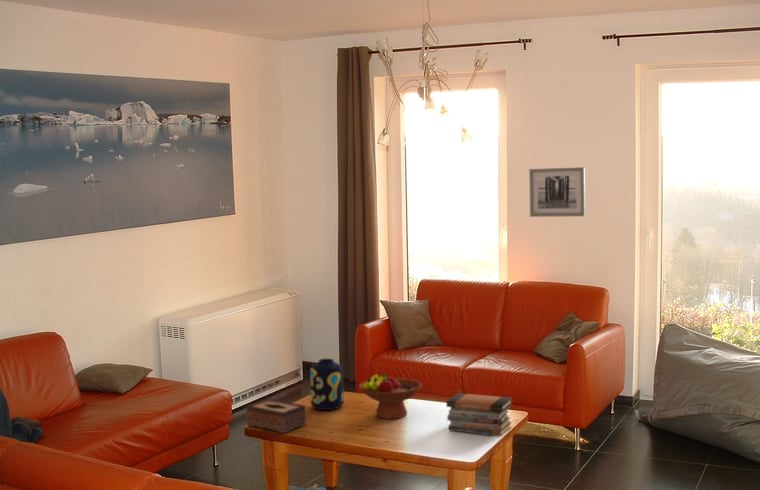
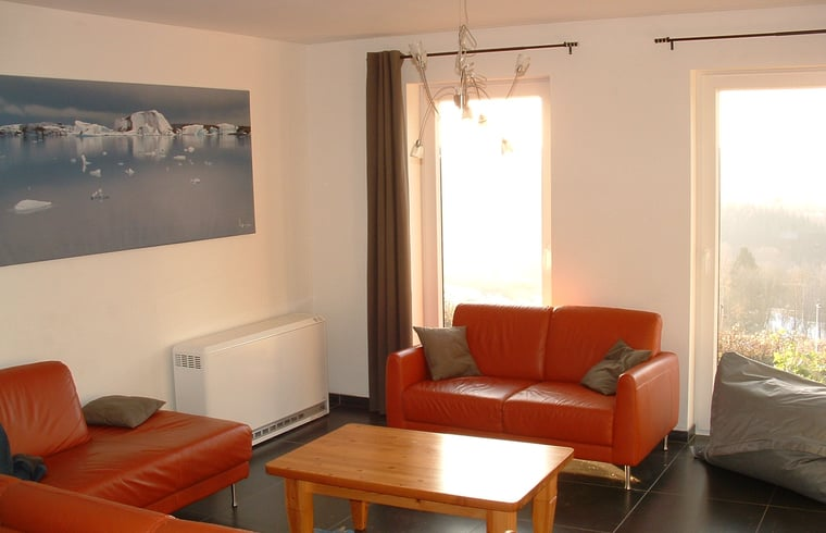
- fruit bowl (390, 394)
- tissue box (276, 415)
- vase (326, 383)
- wall art (556, 192)
- book stack (479, 414)
